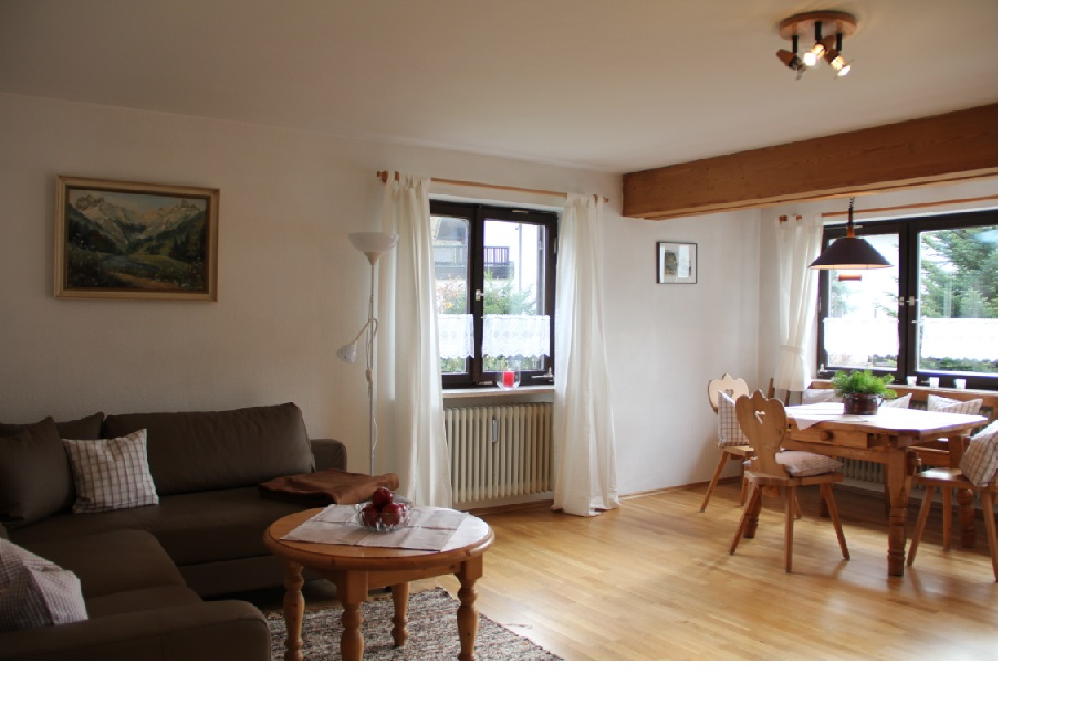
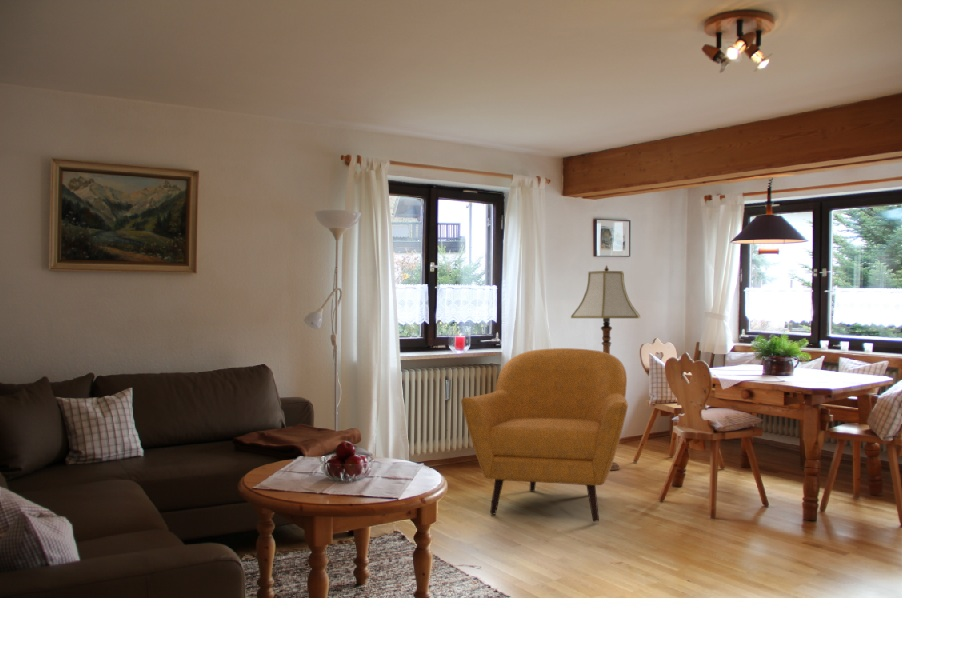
+ floor lamp (608, 353)
+ armchair (555, 426)
